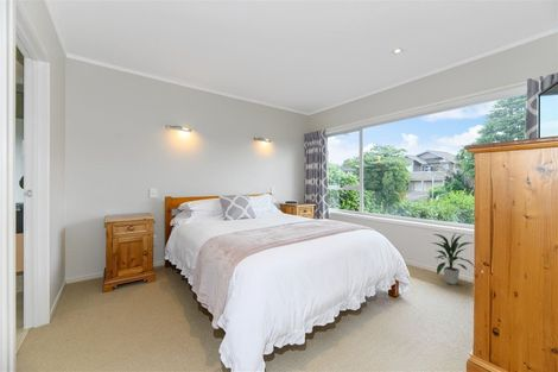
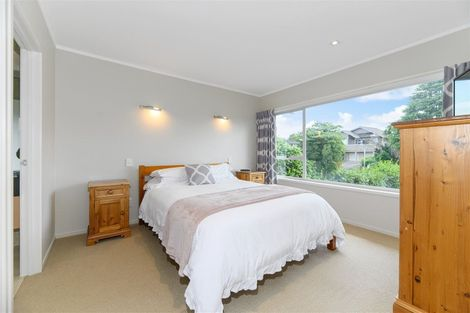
- indoor plant (449, 256)
